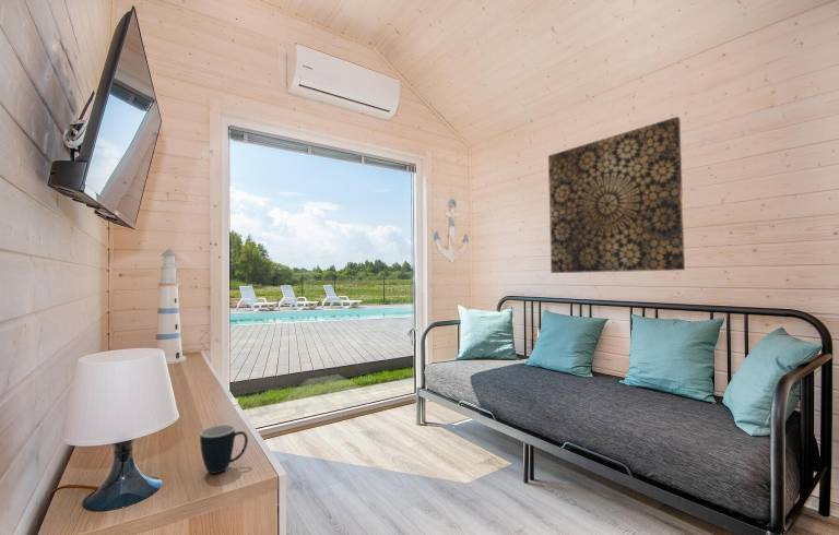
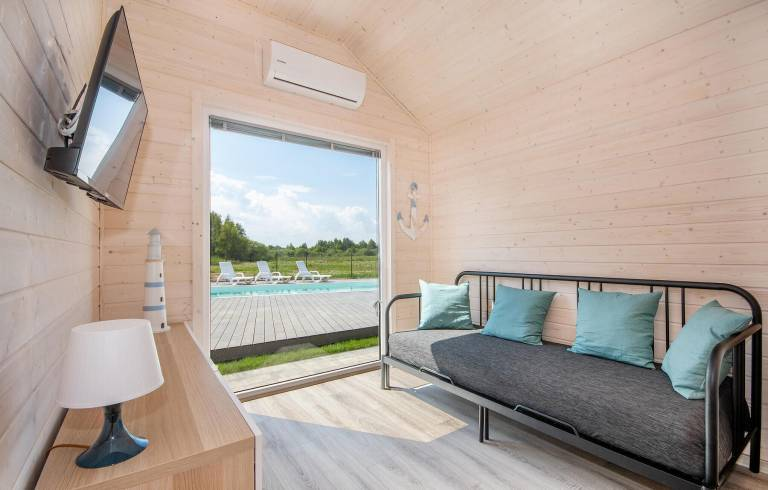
- mug (224, 449)
- wall art (607, 204)
